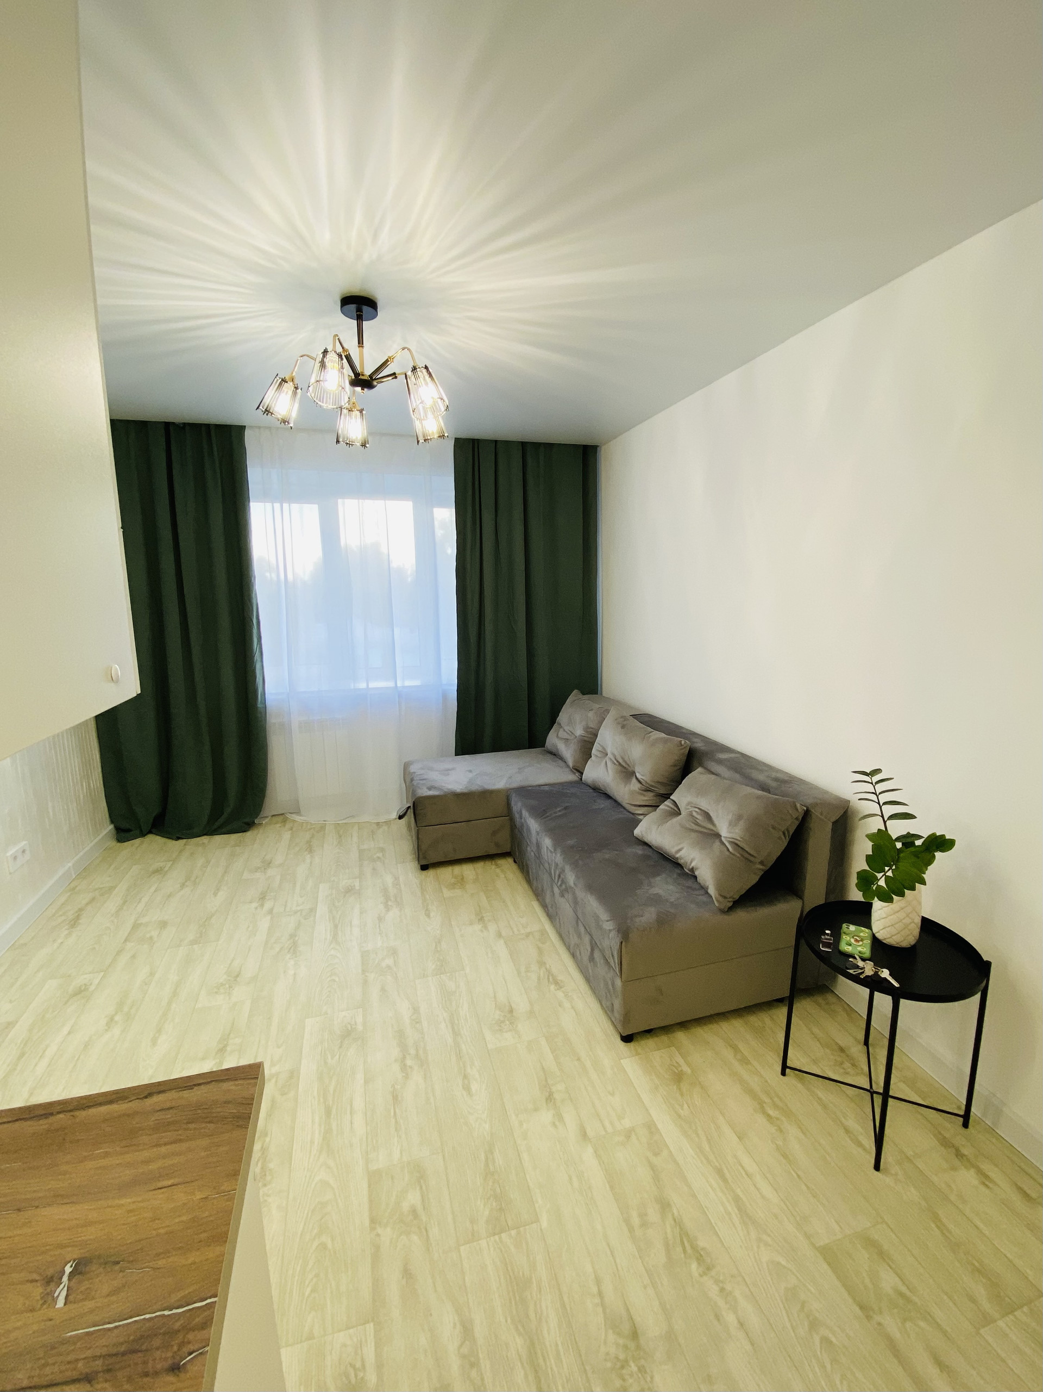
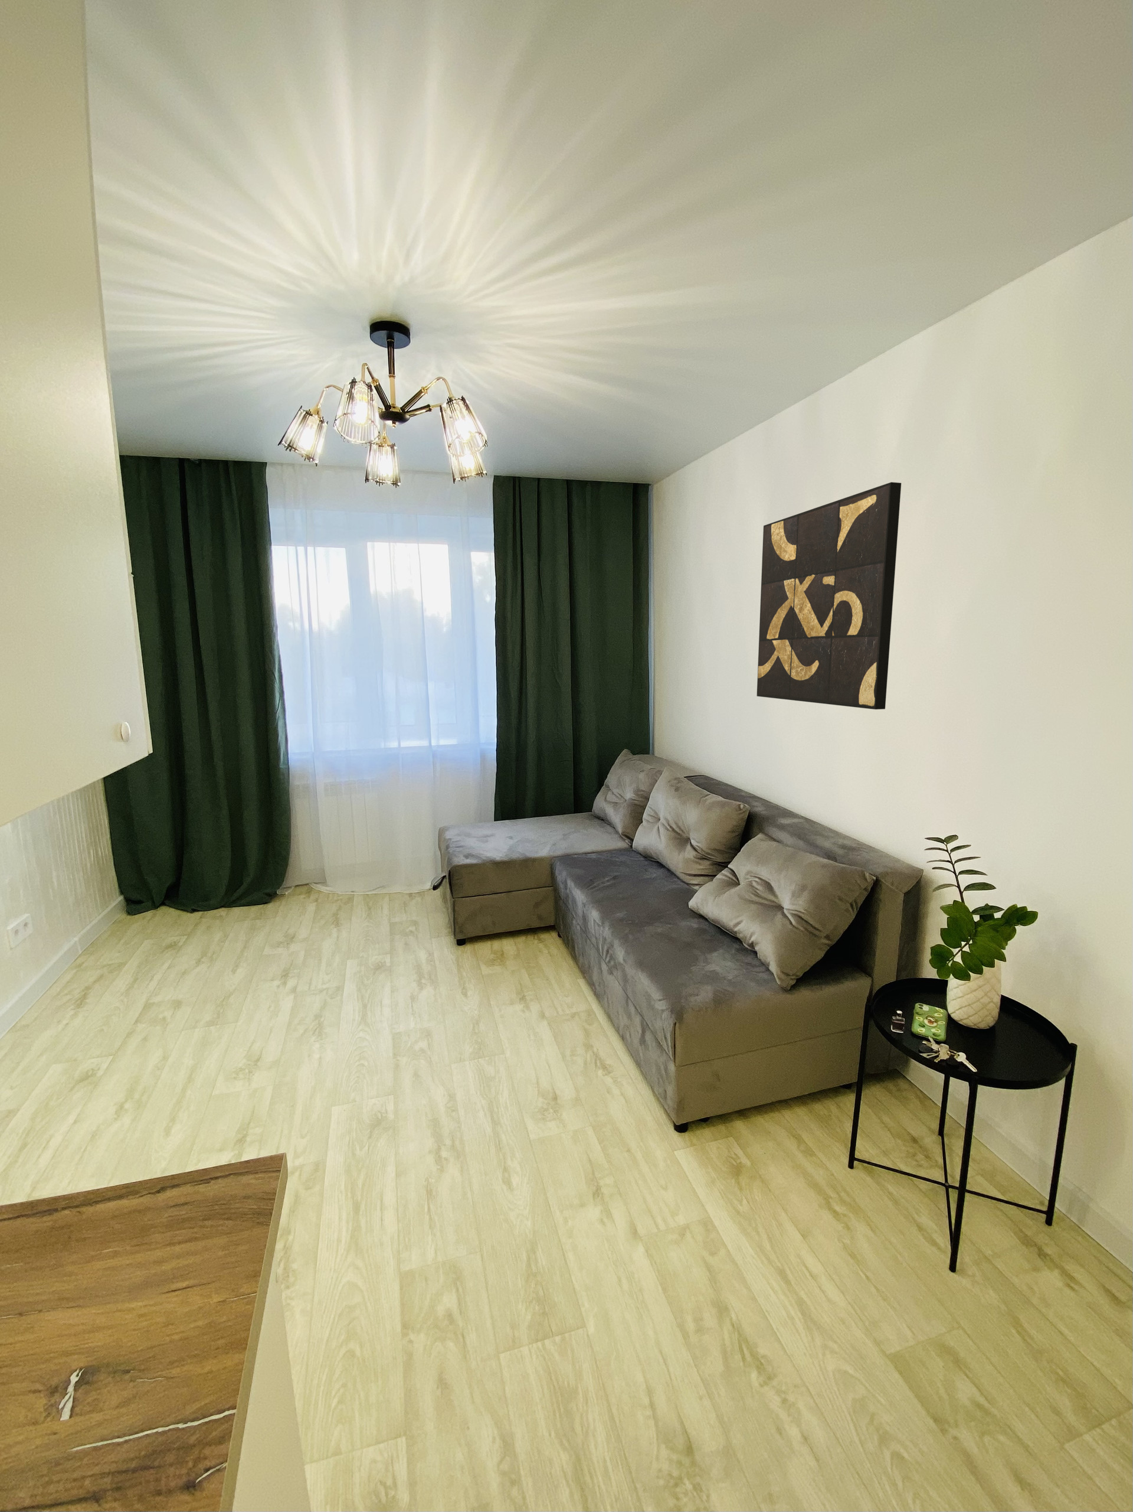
+ wall art (818, 606)
